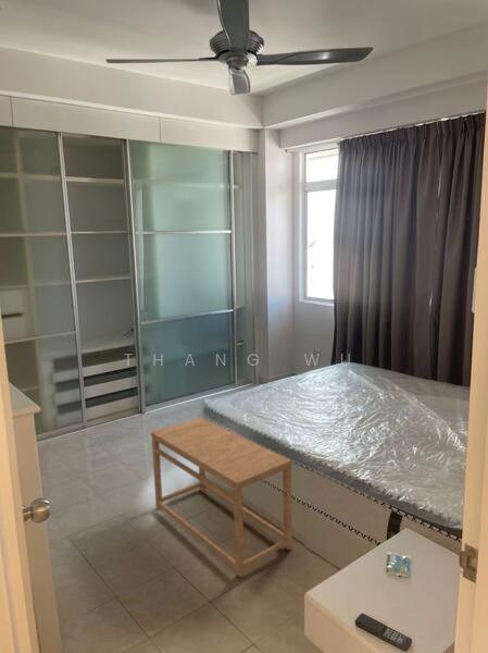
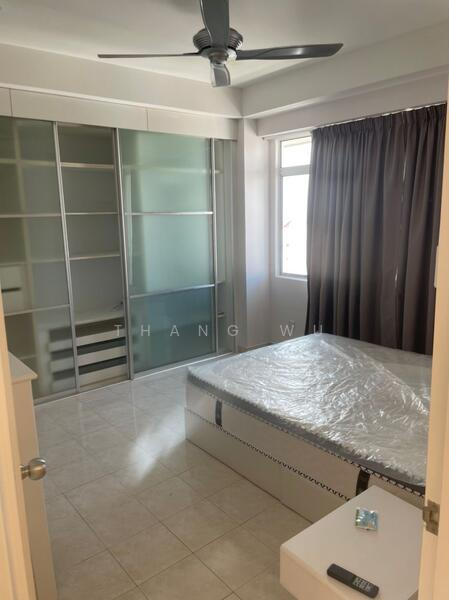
- side table (217, 486)
